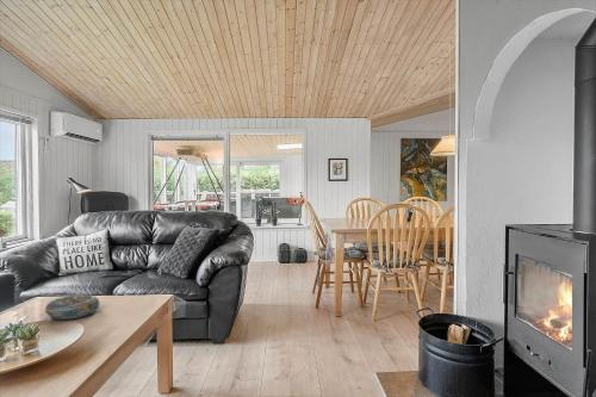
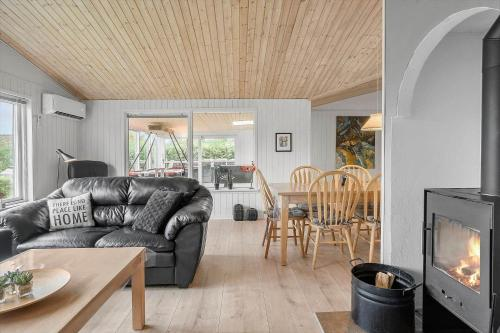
- decorative bowl (73, 305)
